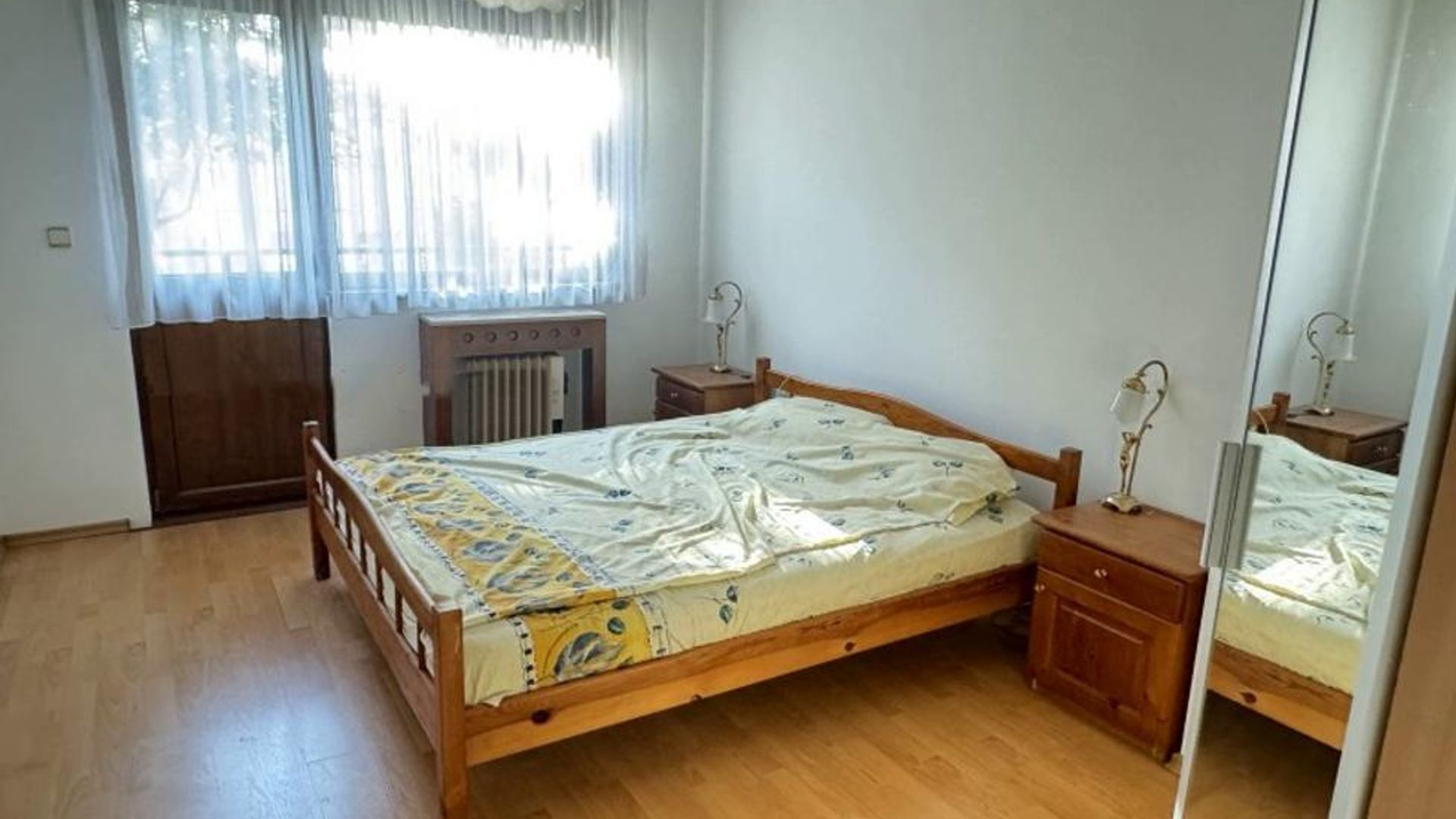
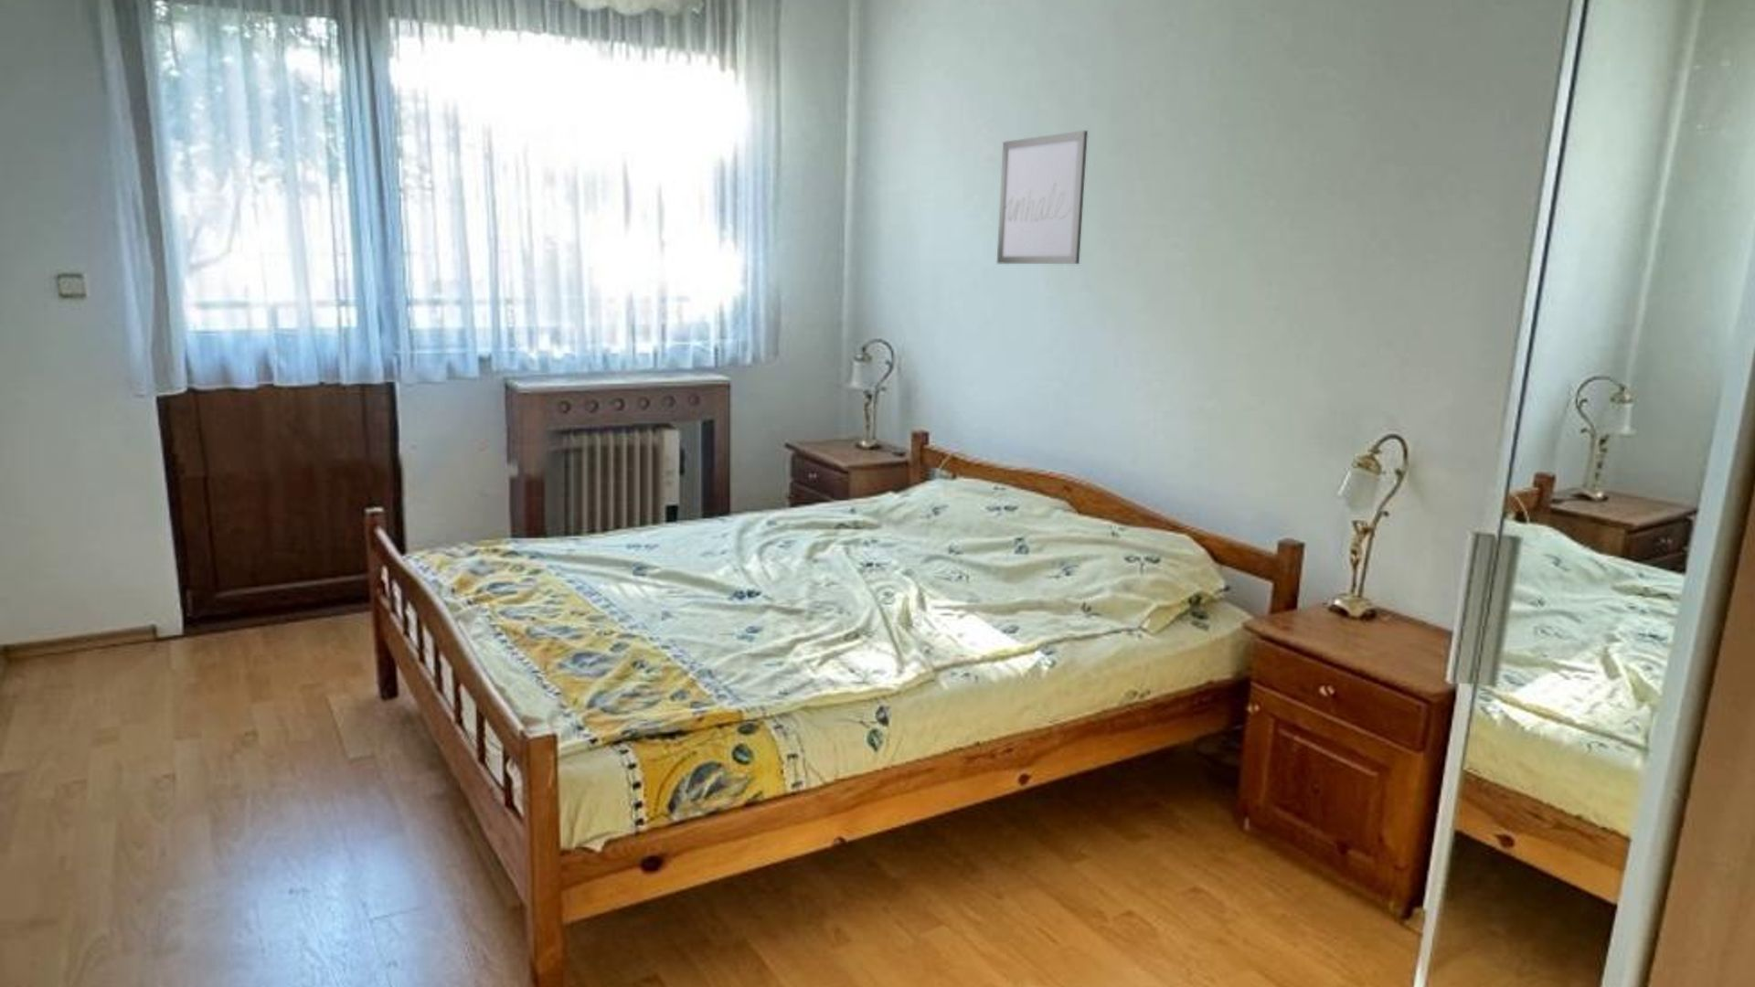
+ wall art (1039, 200)
